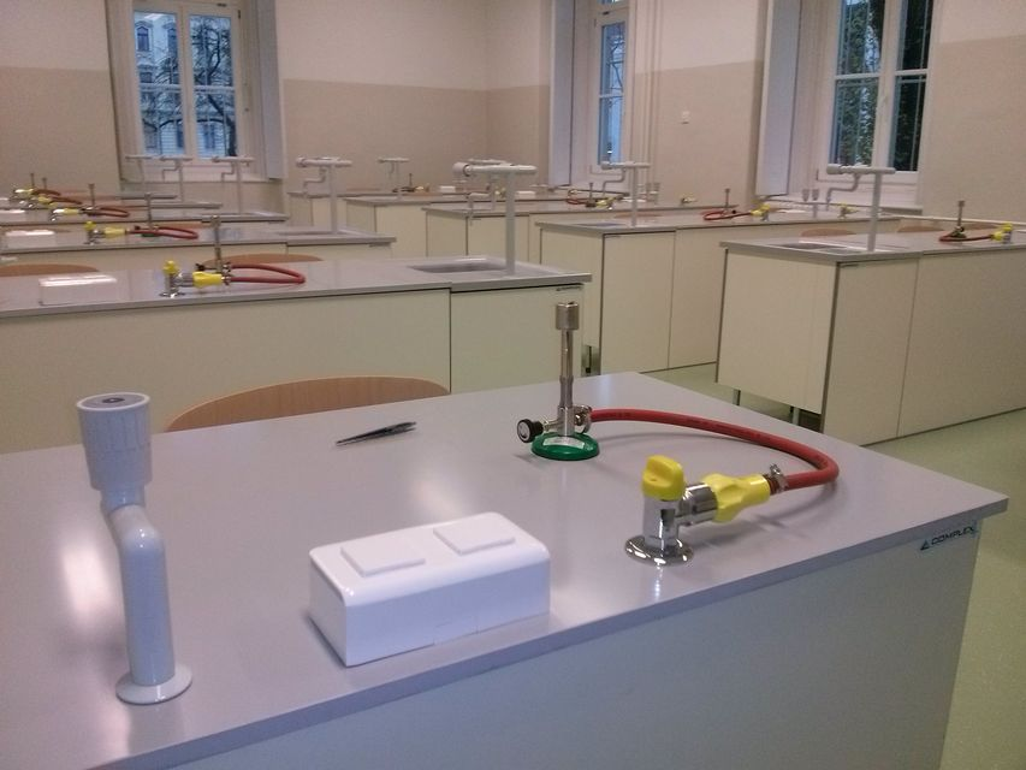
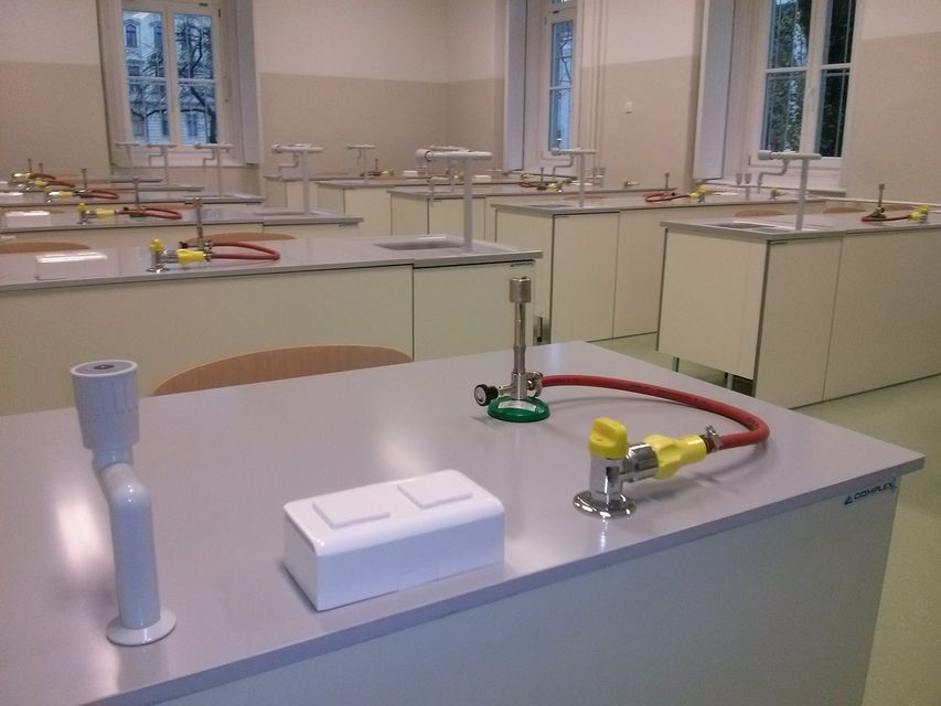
- pen (376, 431)
